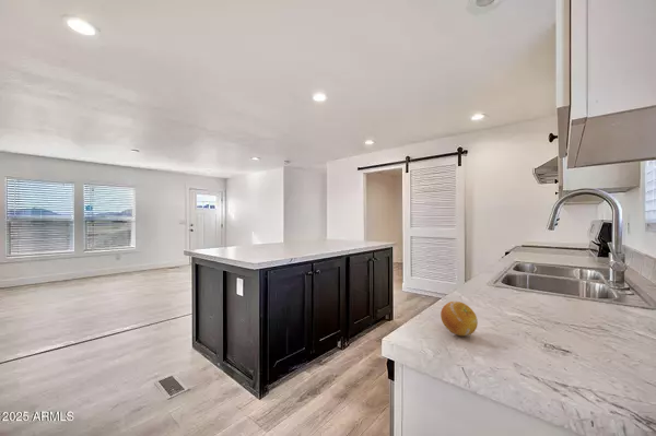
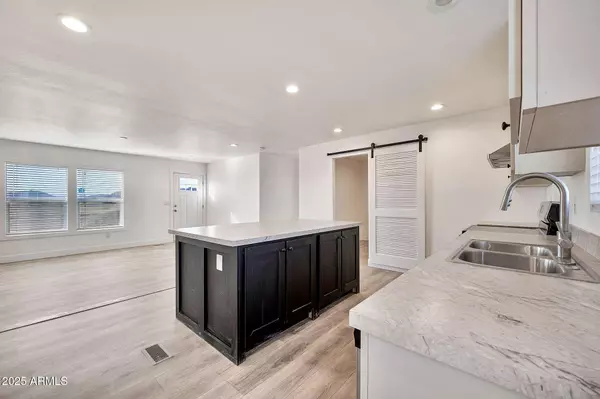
- fruit (458, 318)
